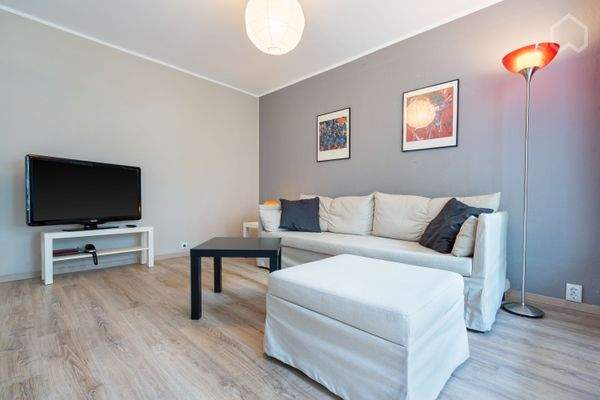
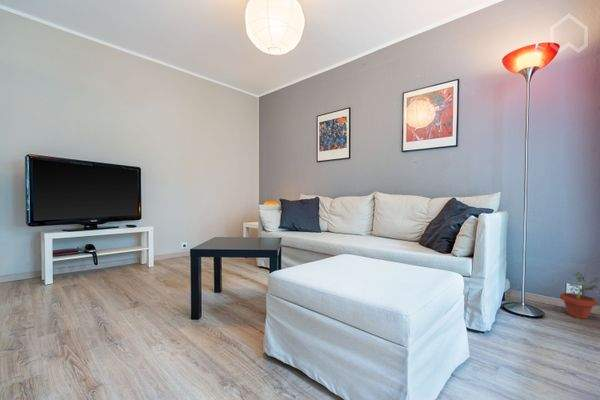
+ potted plant (579, 294)
